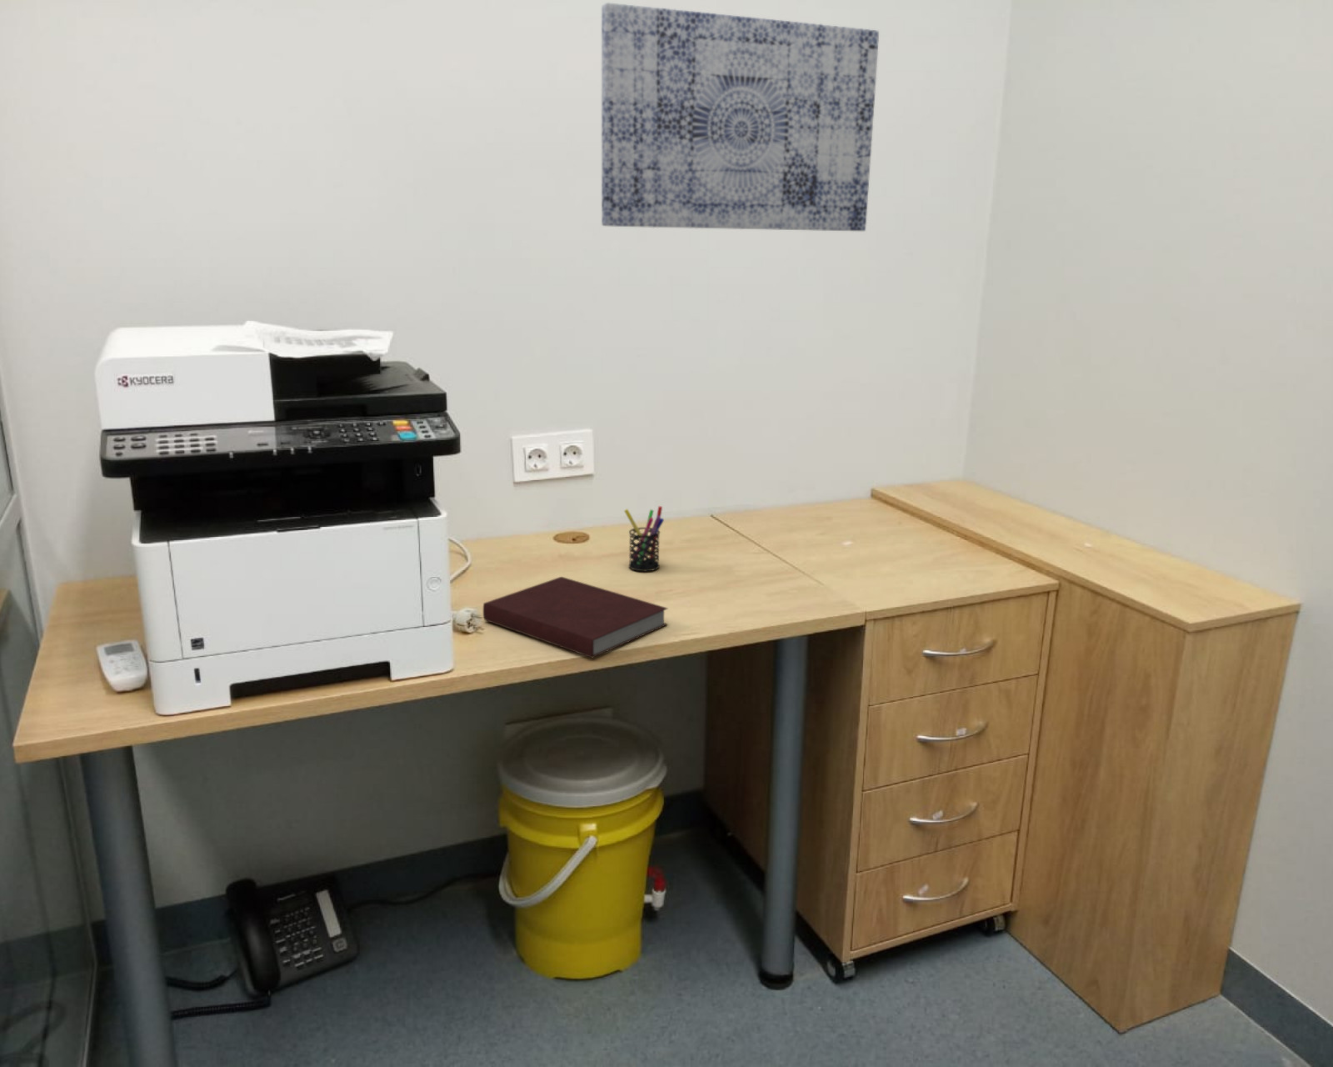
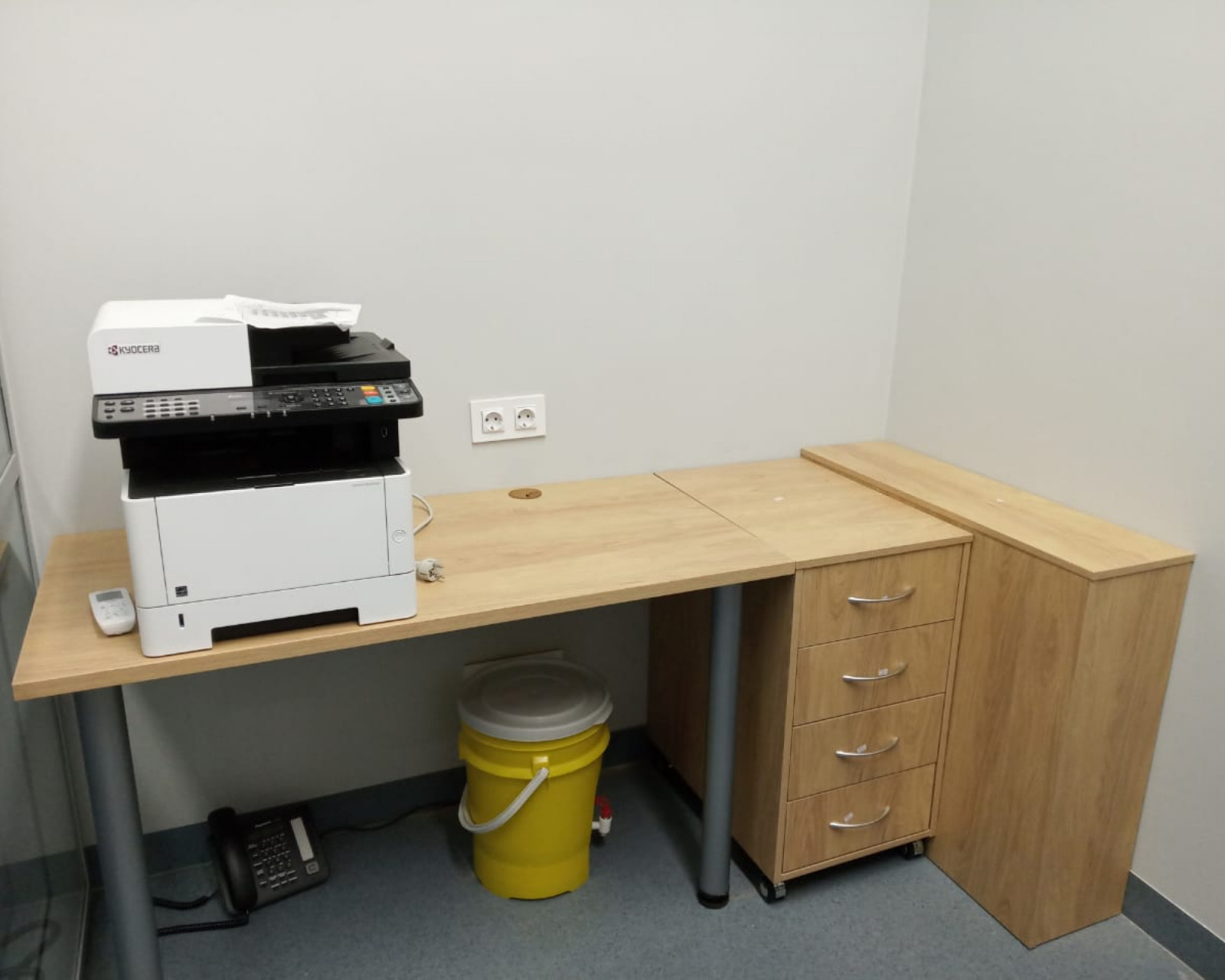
- pen holder (646, 536)
- notebook (575, 614)
- wall art (742, 126)
